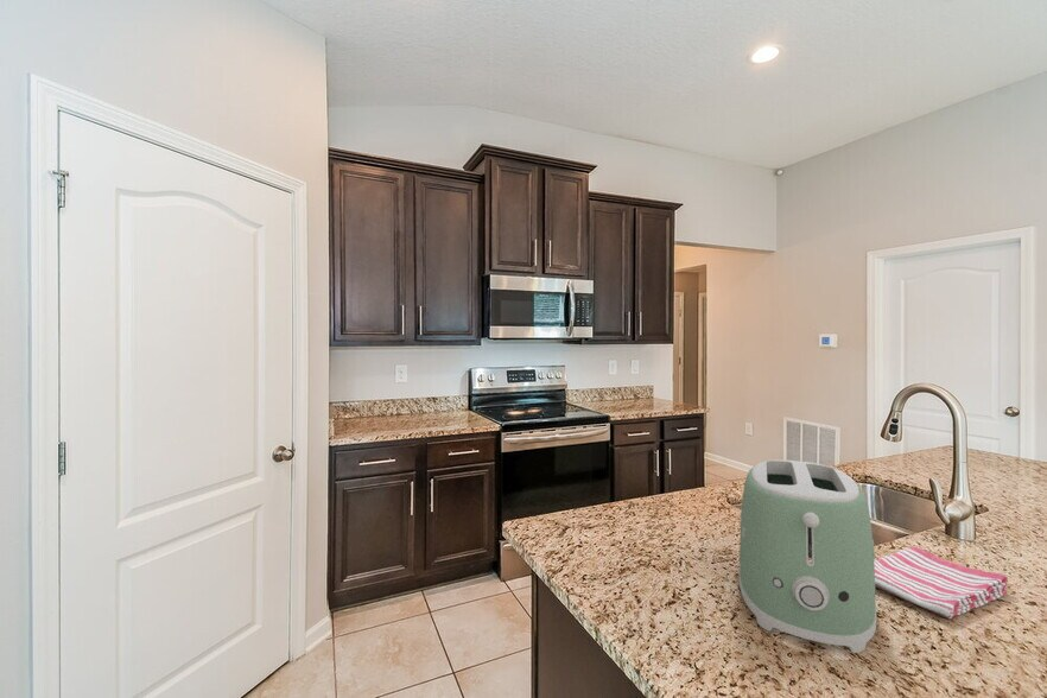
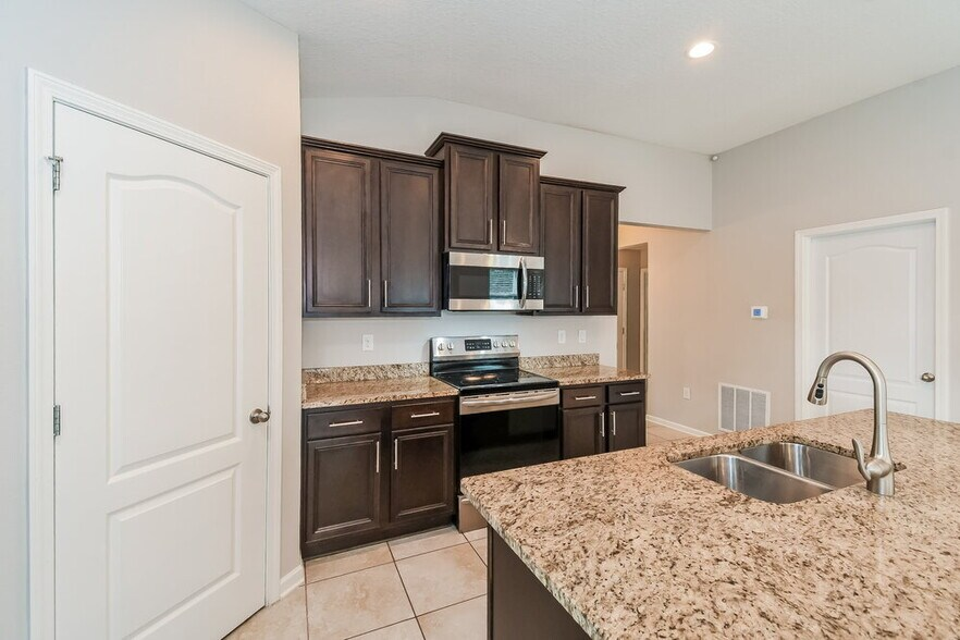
- toaster (801, 533)
- dish towel (926, 576)
